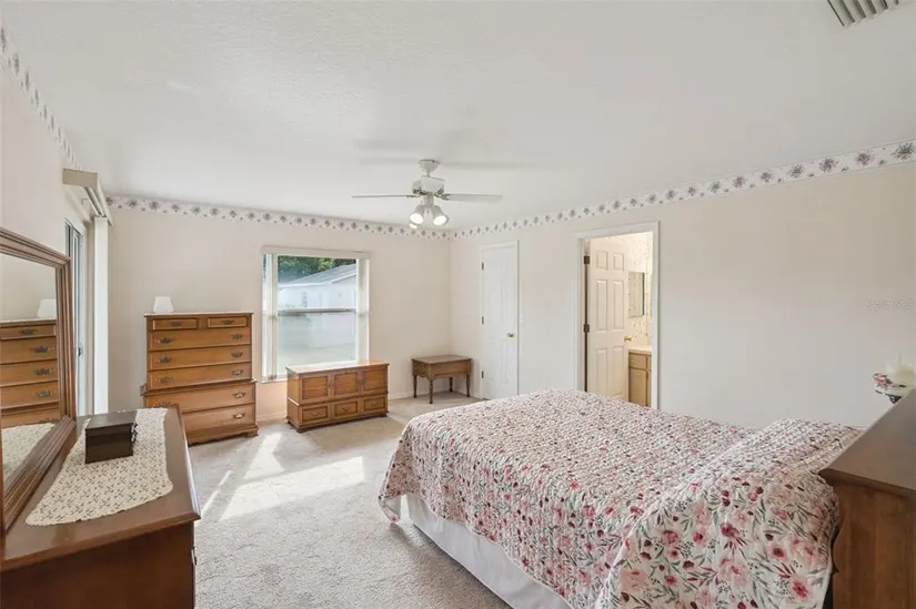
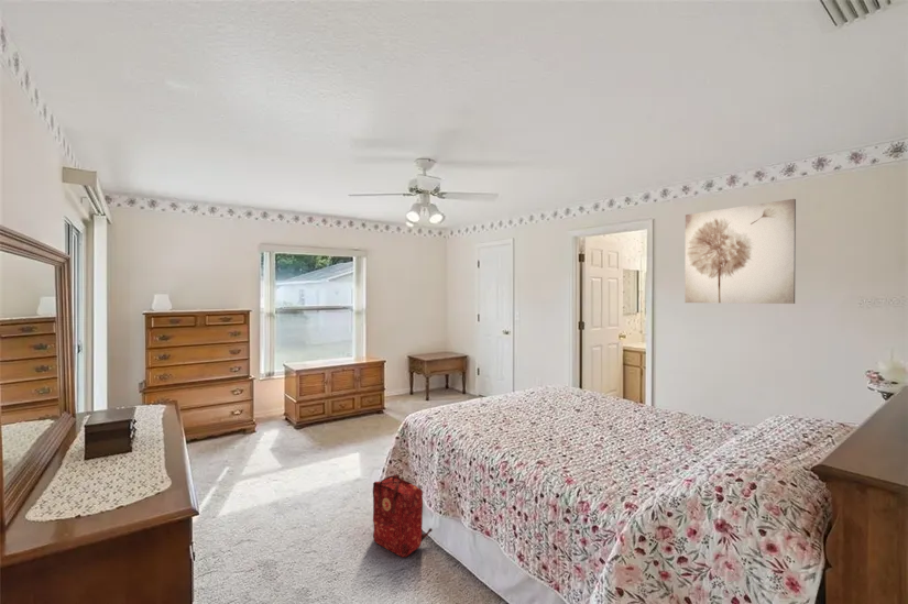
+ backpack (398, 507)
+ wall art (735, 255)
